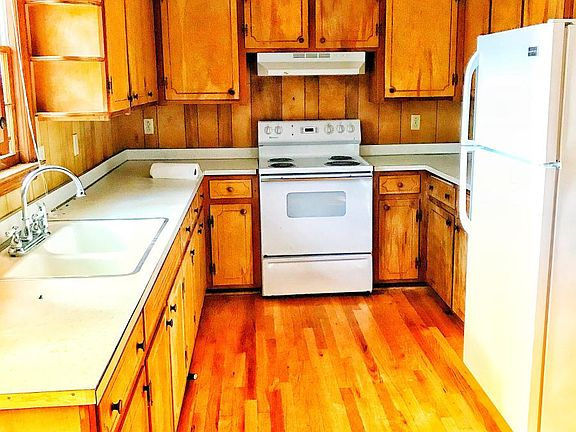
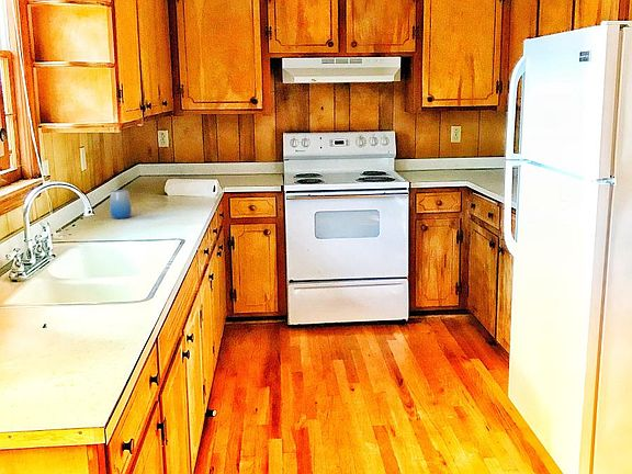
+ cup (120, 204)
